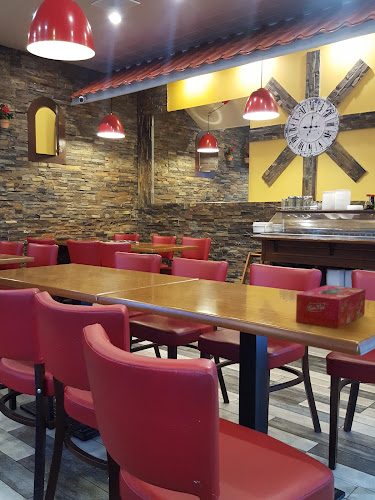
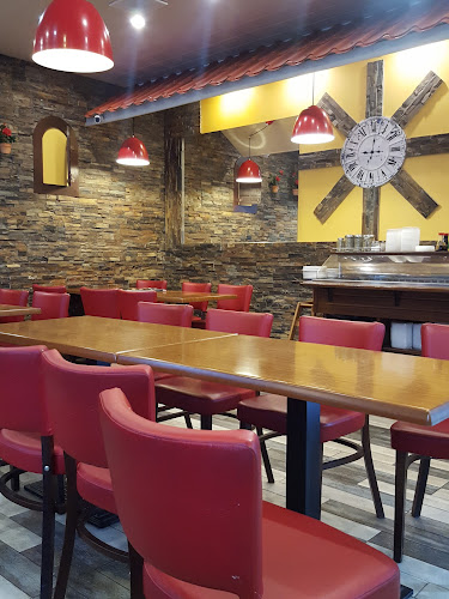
- tissue box (332, 304)
